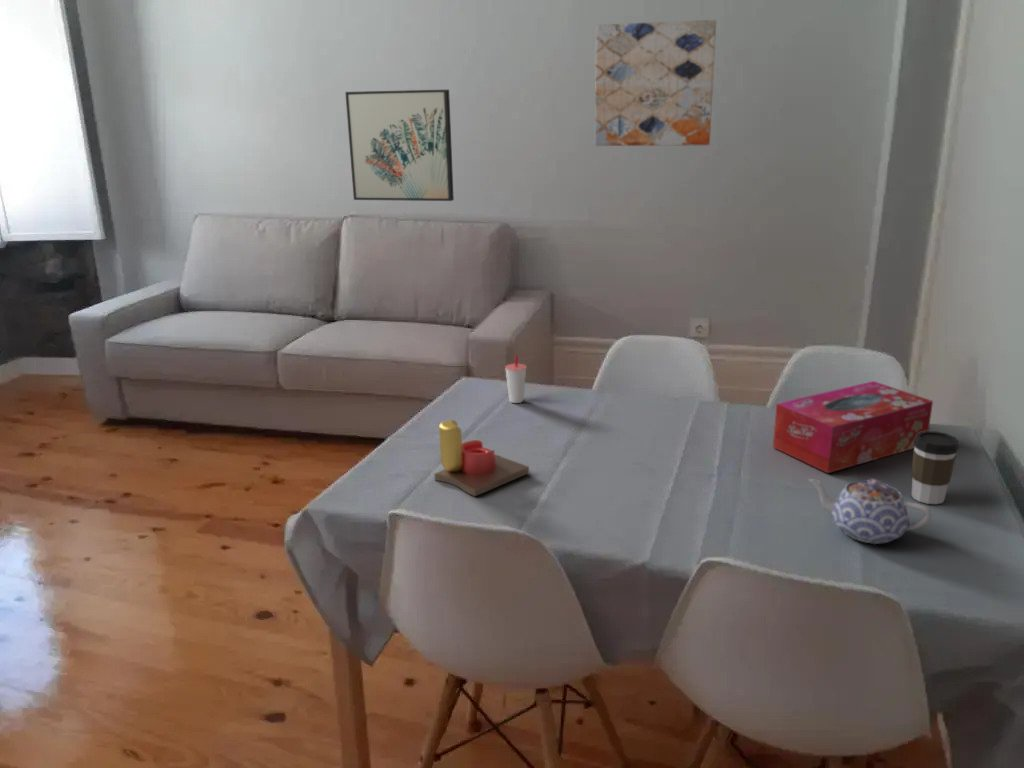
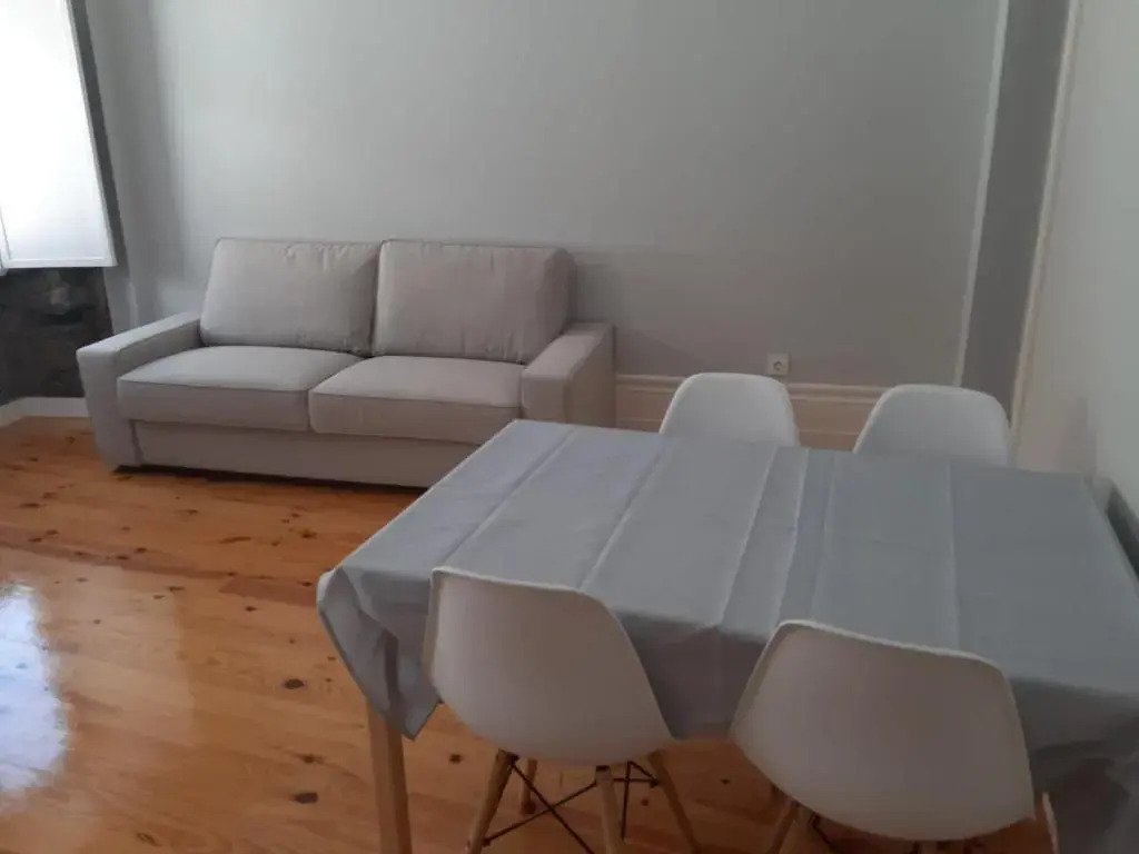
- coffee cup (932, 468)
- teapot (867, 505)
- candle (479, 449)
- wall art (399, 146)
- tissue box (852, 424)
- wall art (653, 85)
- cup (516, 378)
